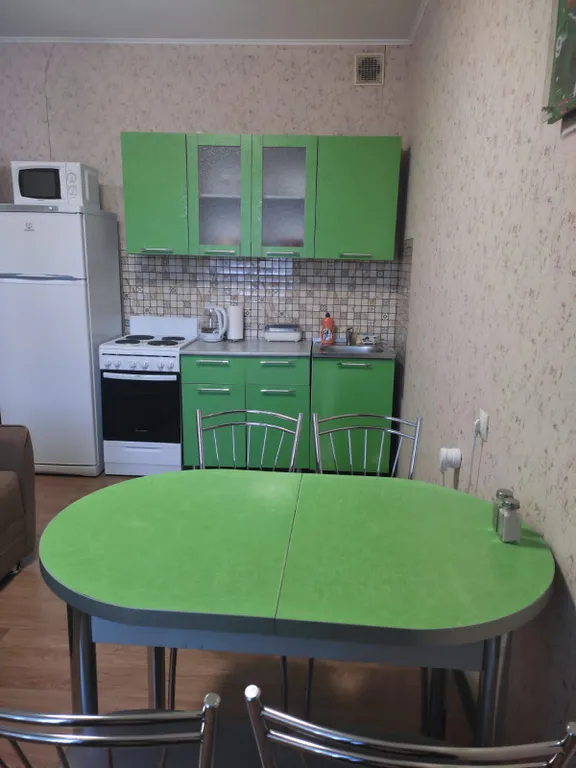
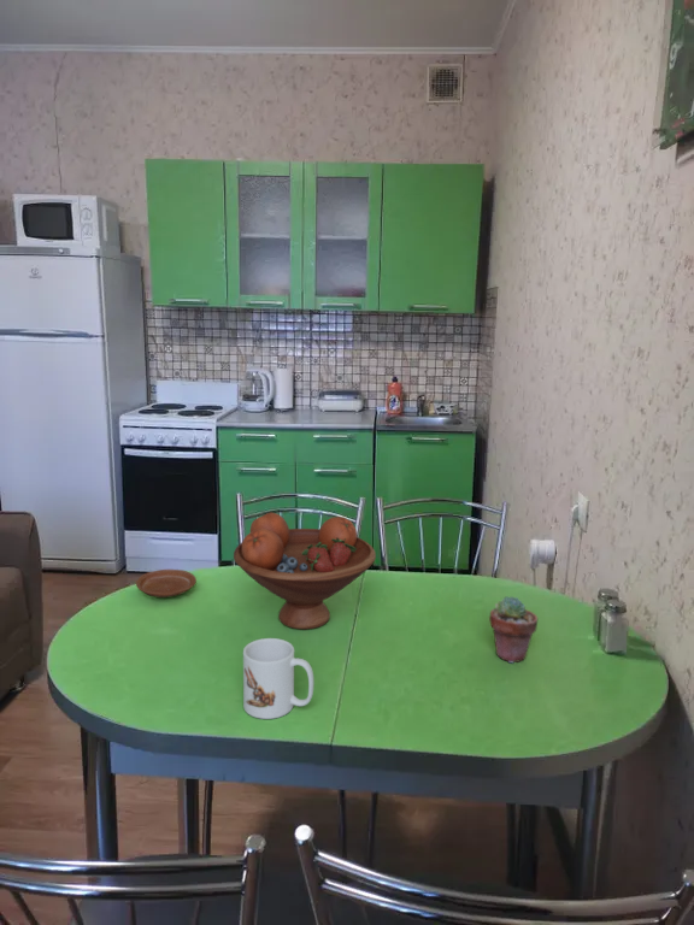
+ mug (278, 678)
+ fruit bowl (305, 571)
+ plate (166, 585)
+ potted succulent (512, 626)
